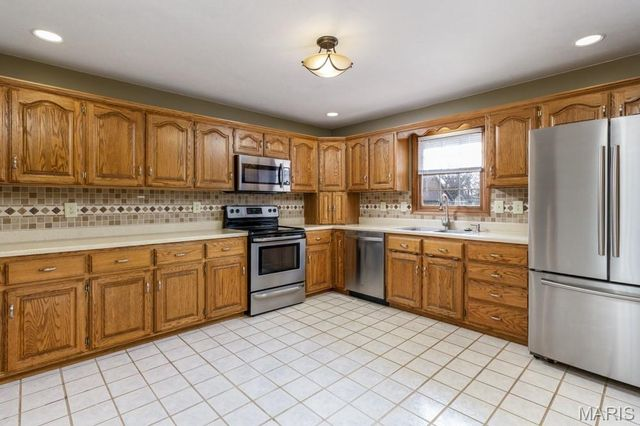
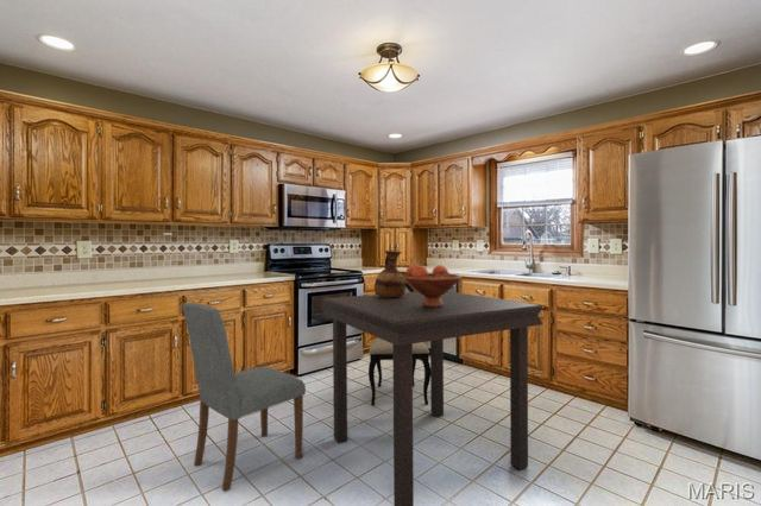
+ dining chair (244, 380)
+ fruit bowl (432, 284)
+ ceramic pitcher (389, 273)
+ dining chair (391, 343)
+ dining table (430, 377)
